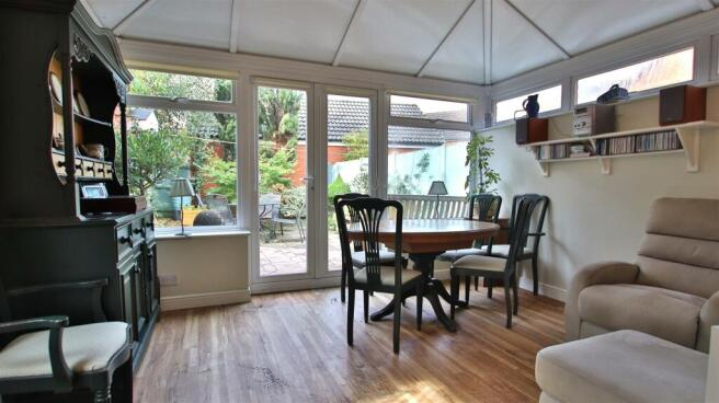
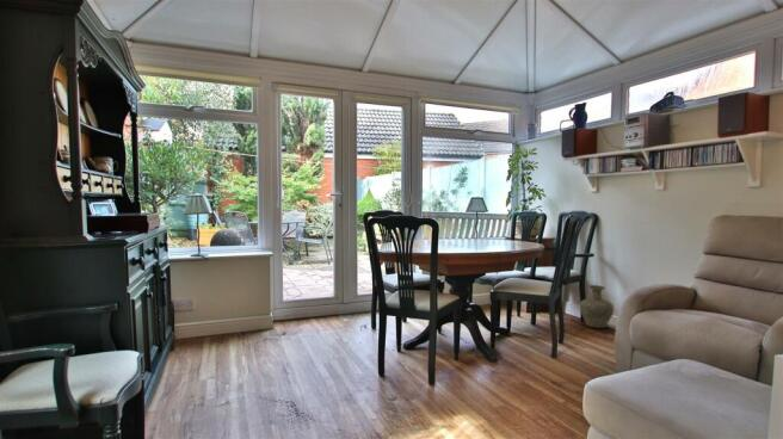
+ vase (596, 305)
